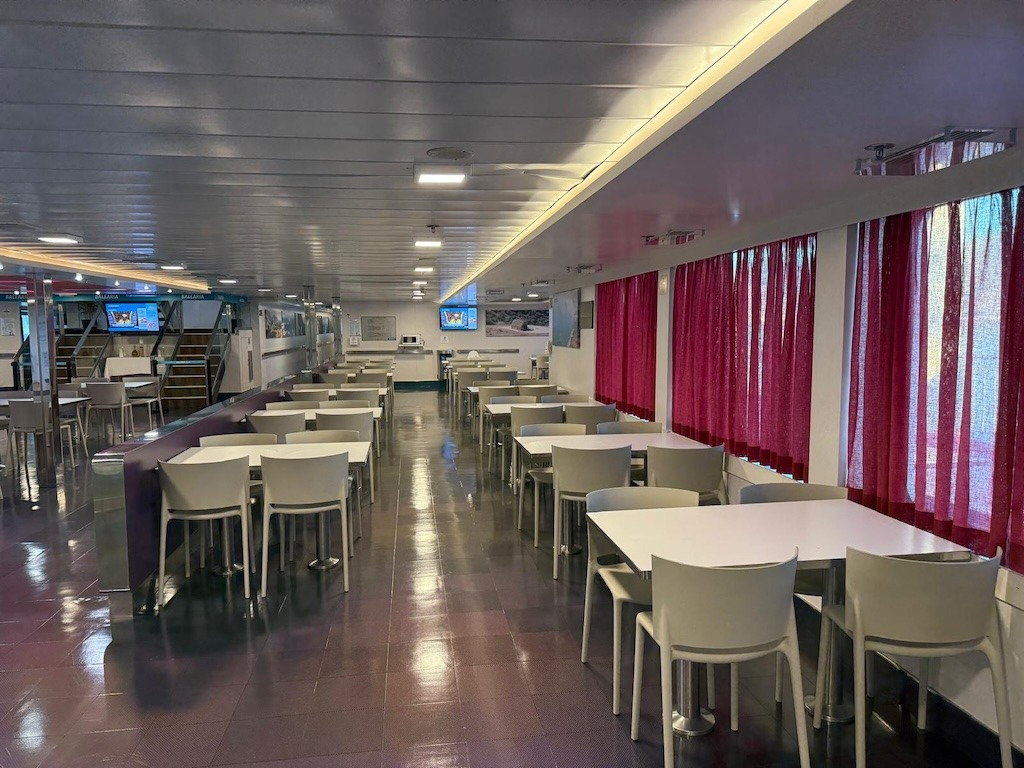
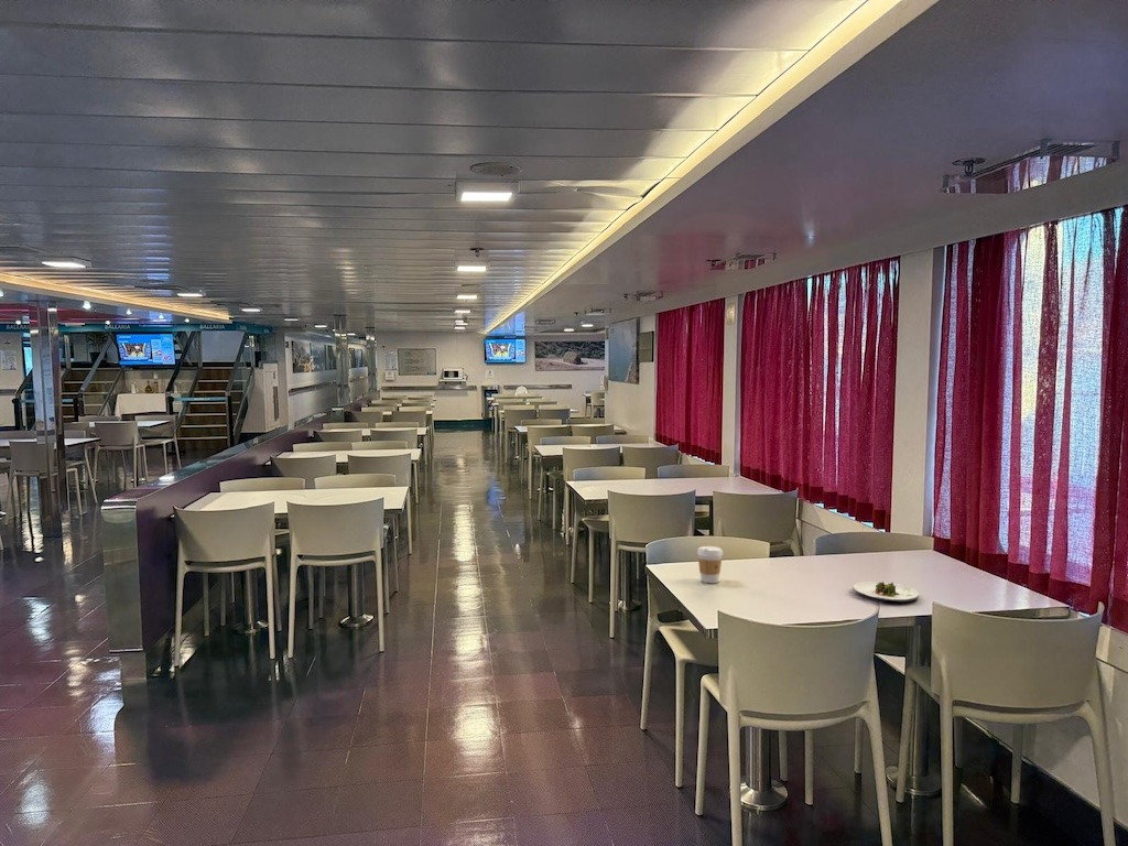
+ salad plate (886, 587)
+ coffee cup (709, 564)
